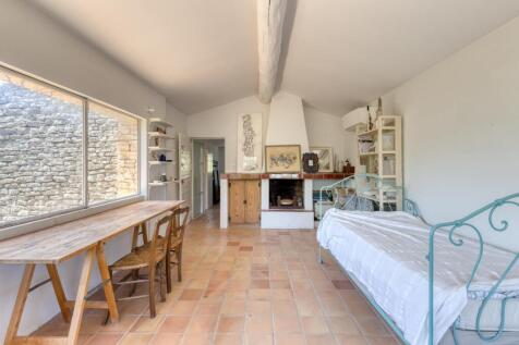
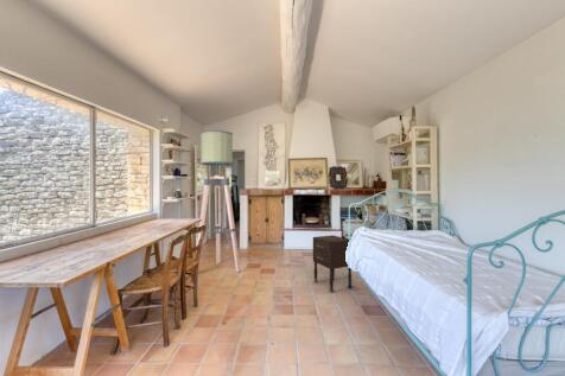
+ floor lamp (218, 200)
+ nightstand (331, 261)
